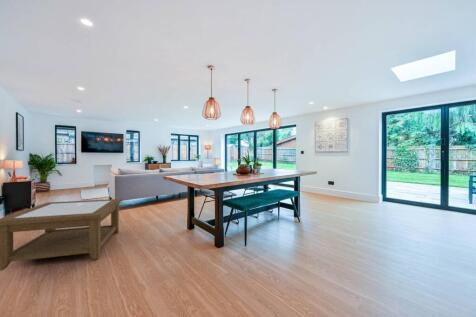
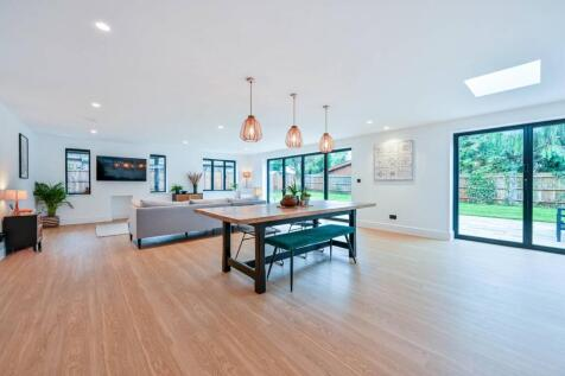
- coffee table (70, 227)
